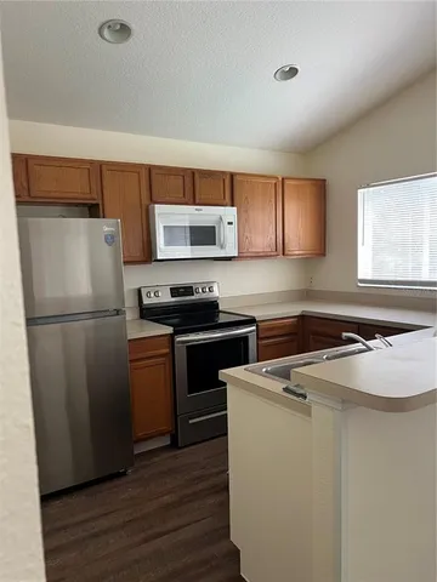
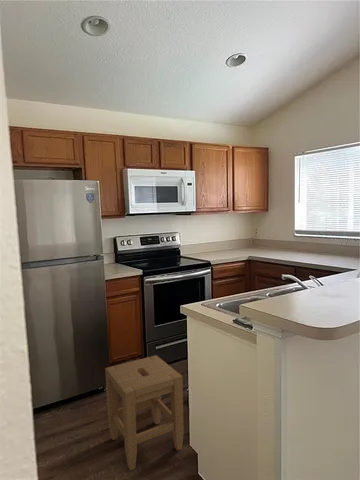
+ stool (144, 407)
